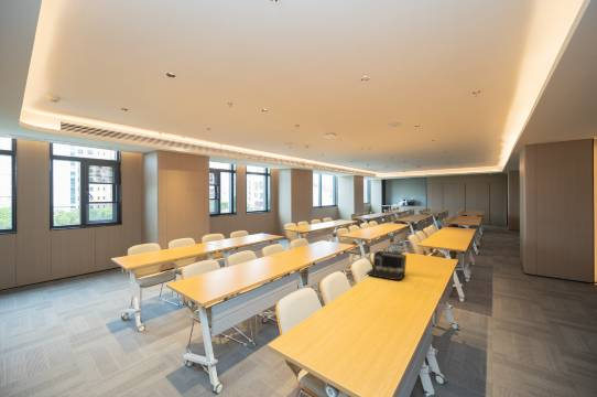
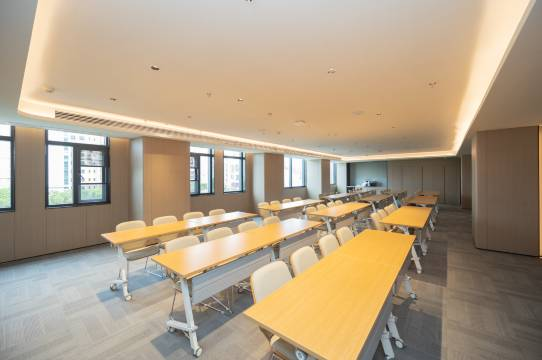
- laptop (386, 264)
